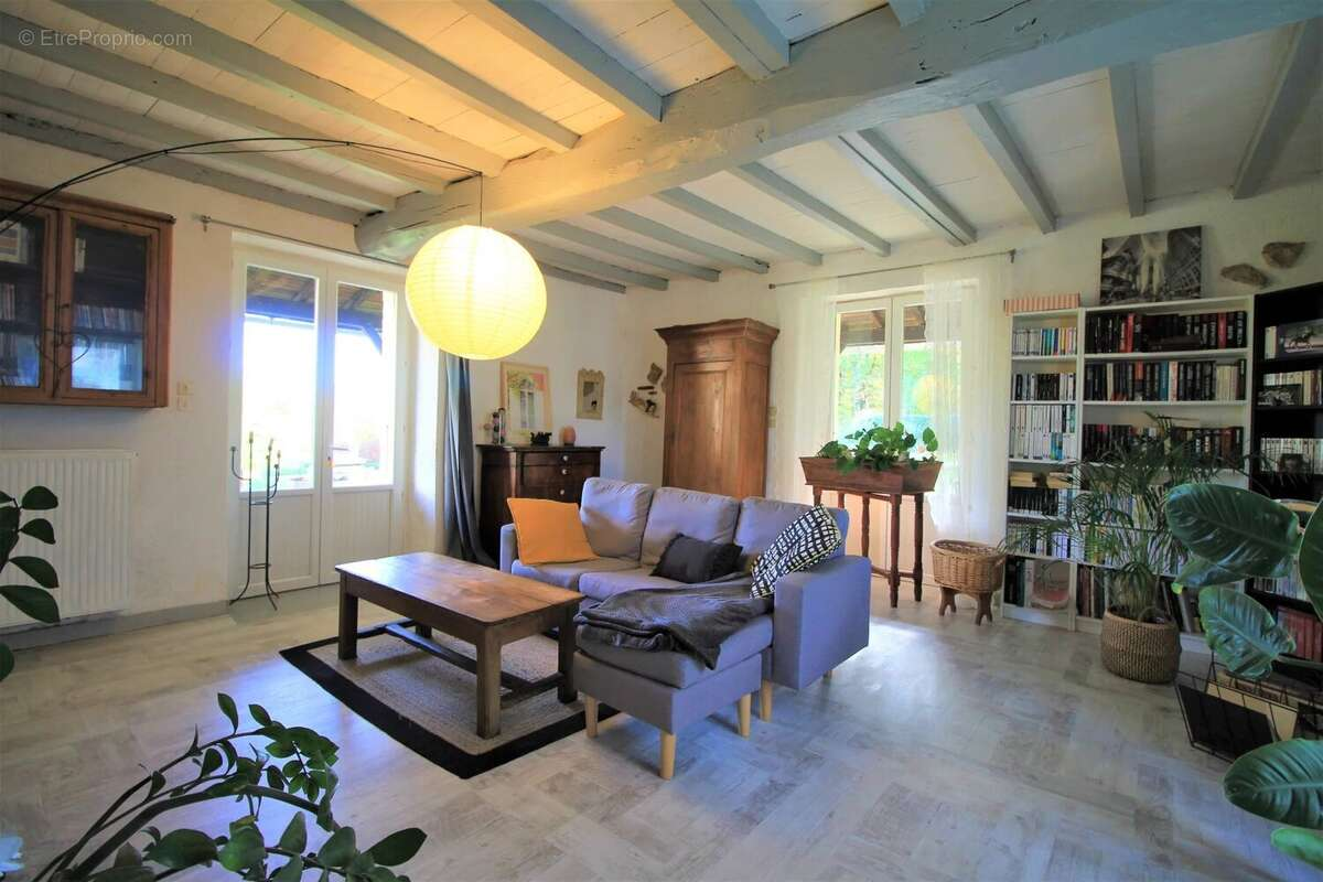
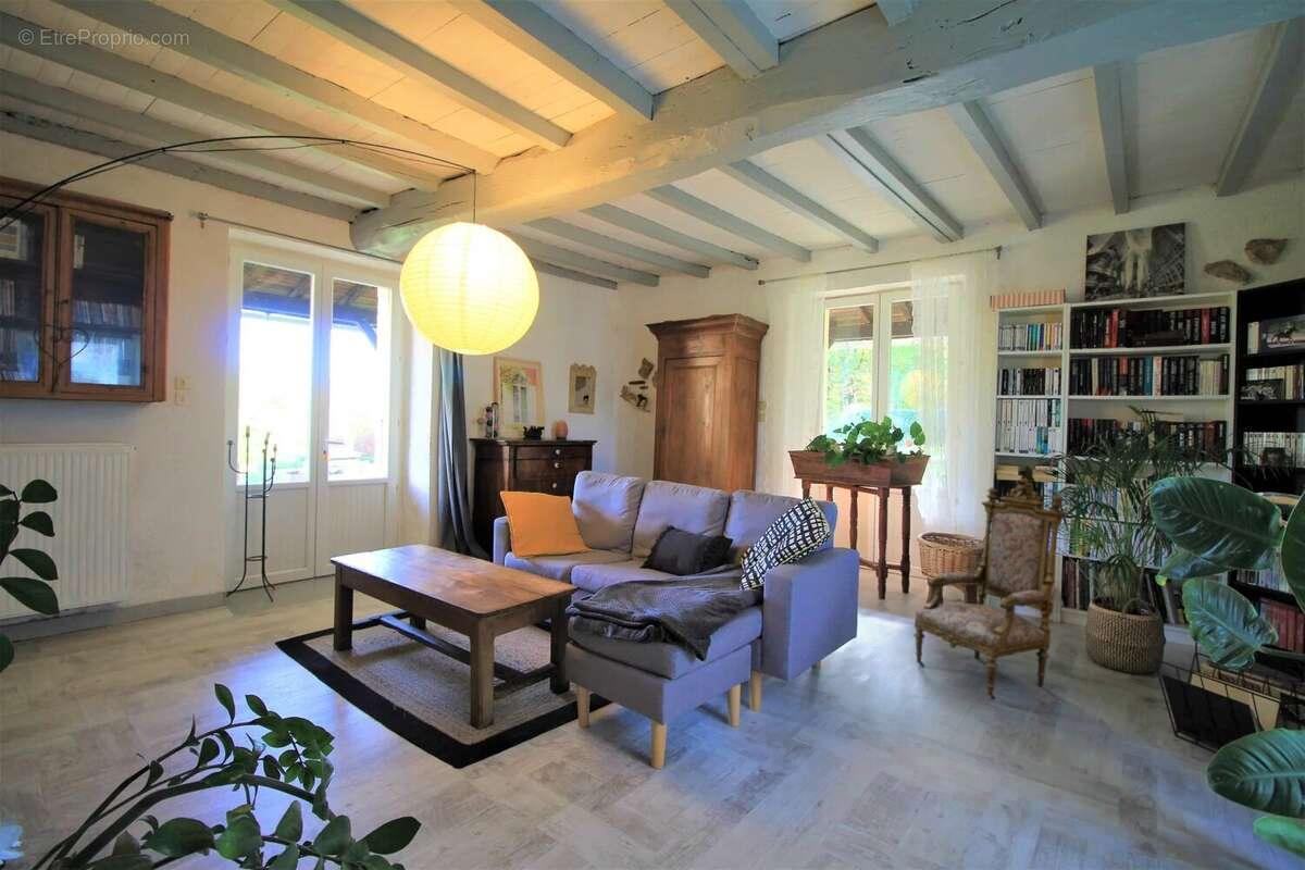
+ armchair (987, 575)
